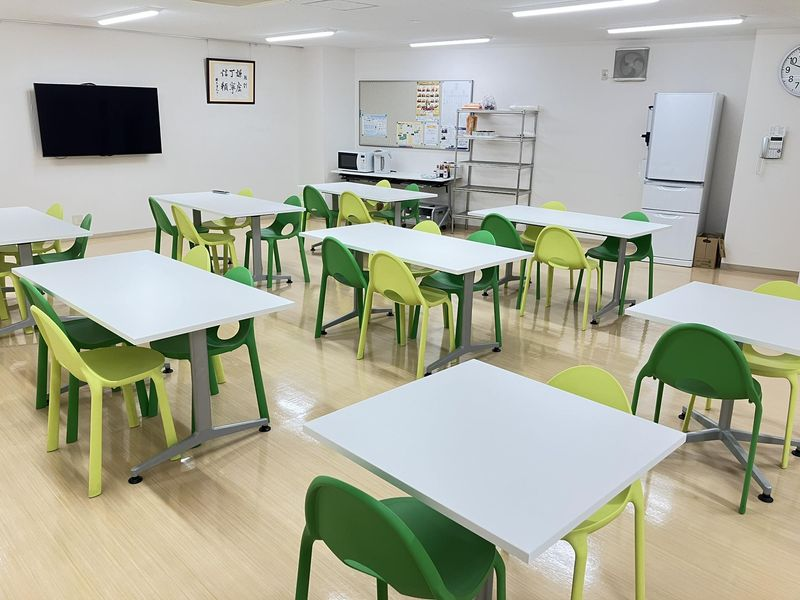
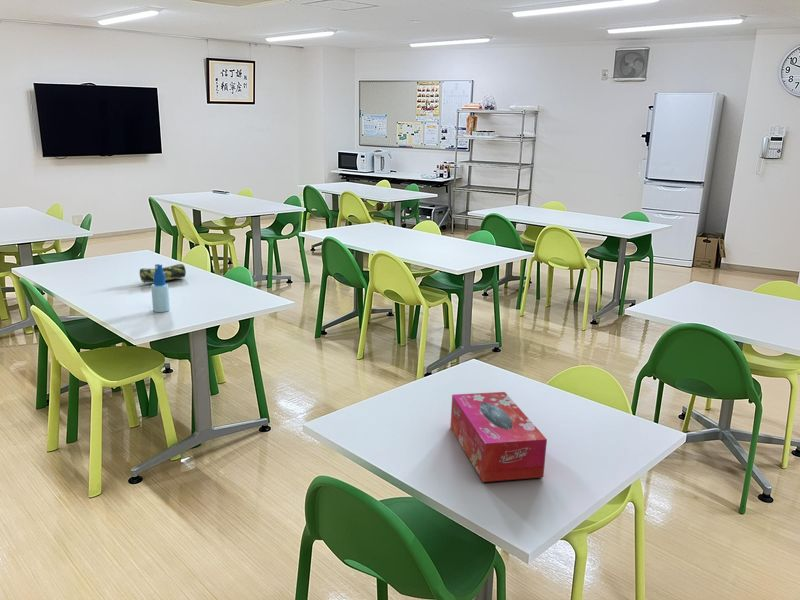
+ tissue box (494, 433)
+ spray bottle (159, 287)
+ pencil case (163, 272)
